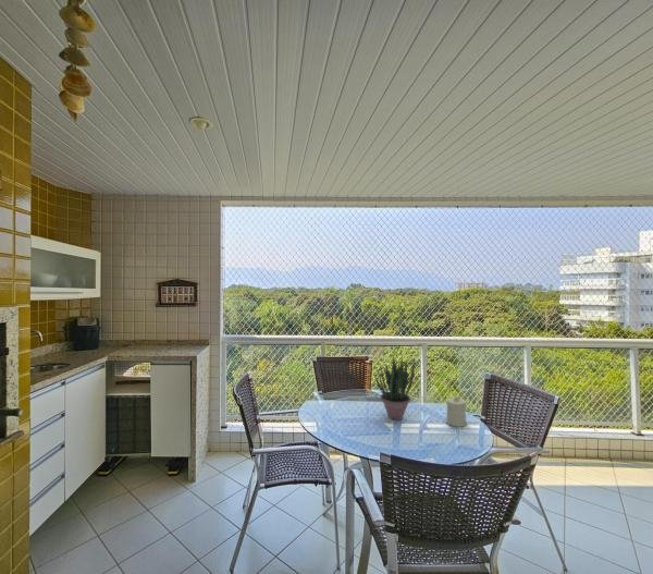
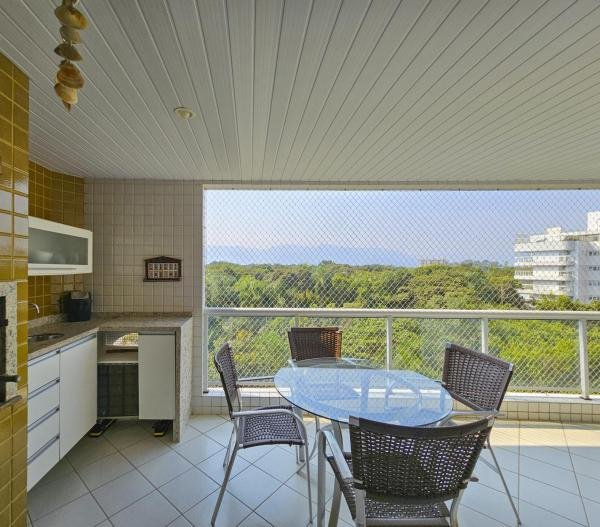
- potted plant (395, 386)
- candle (456, 408)
